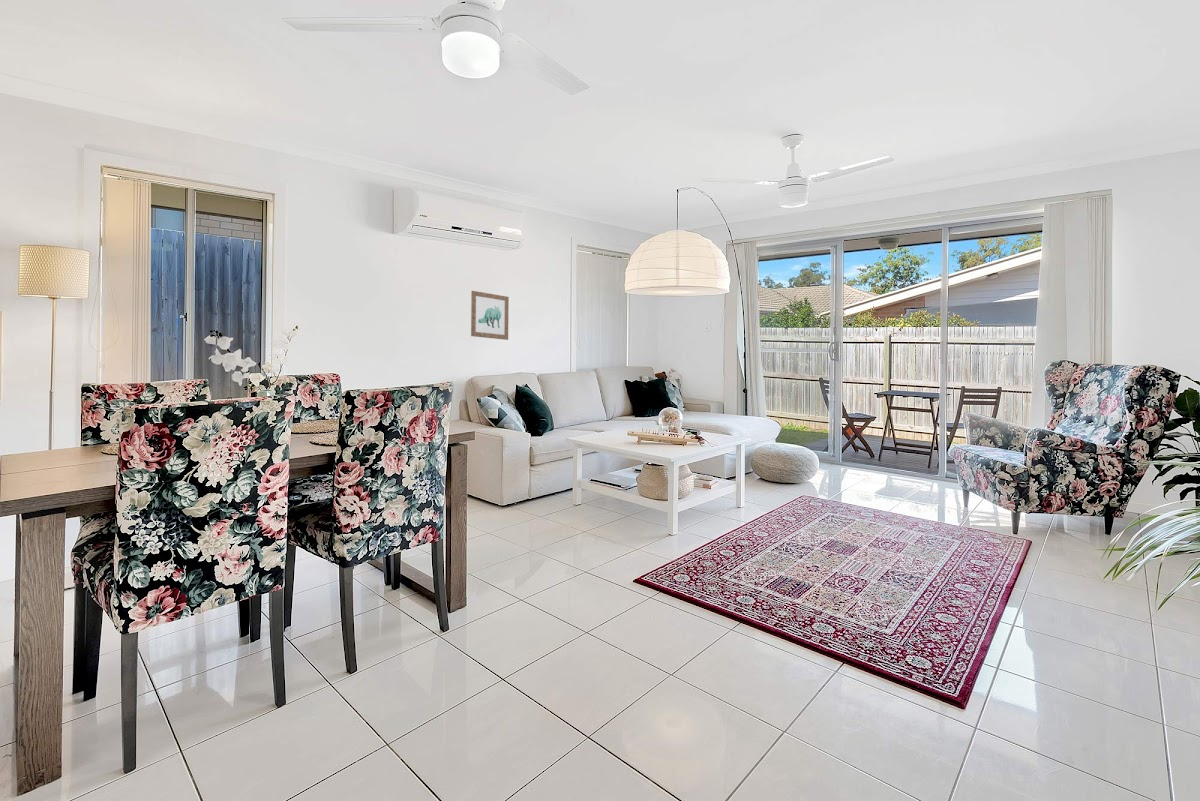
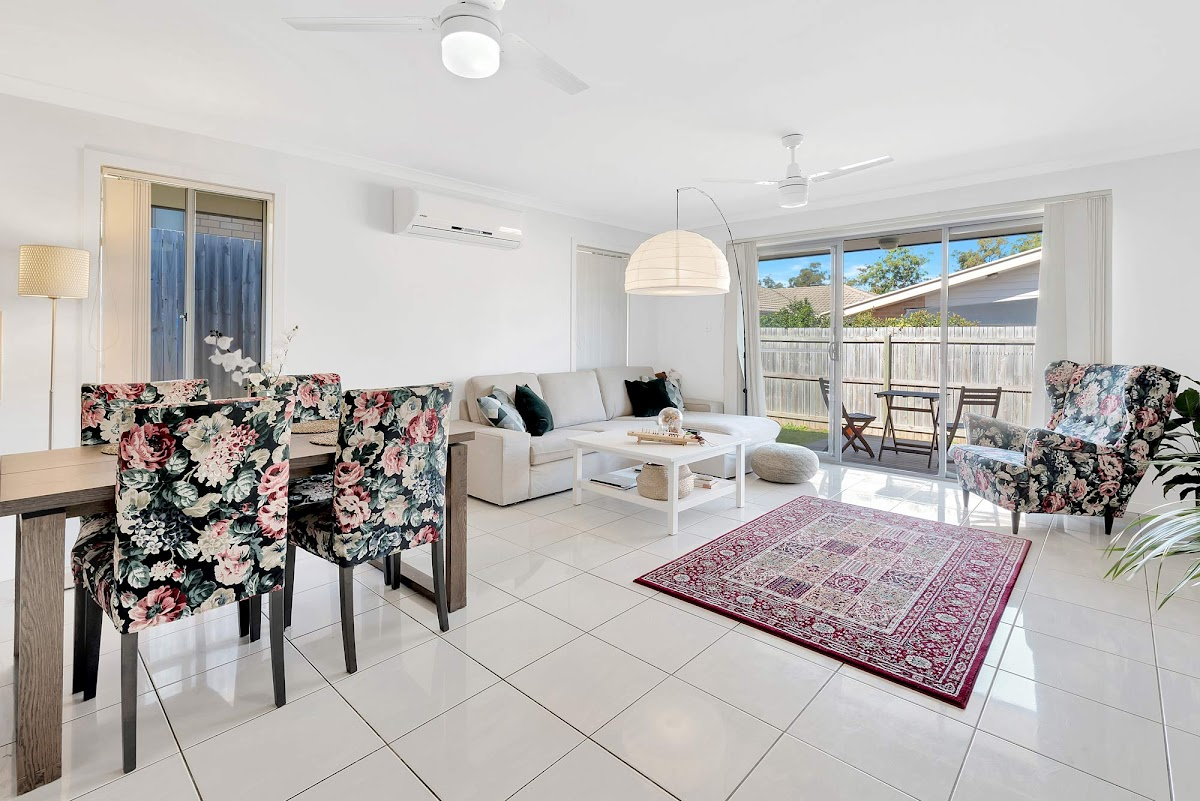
- wall art (490, 315)
